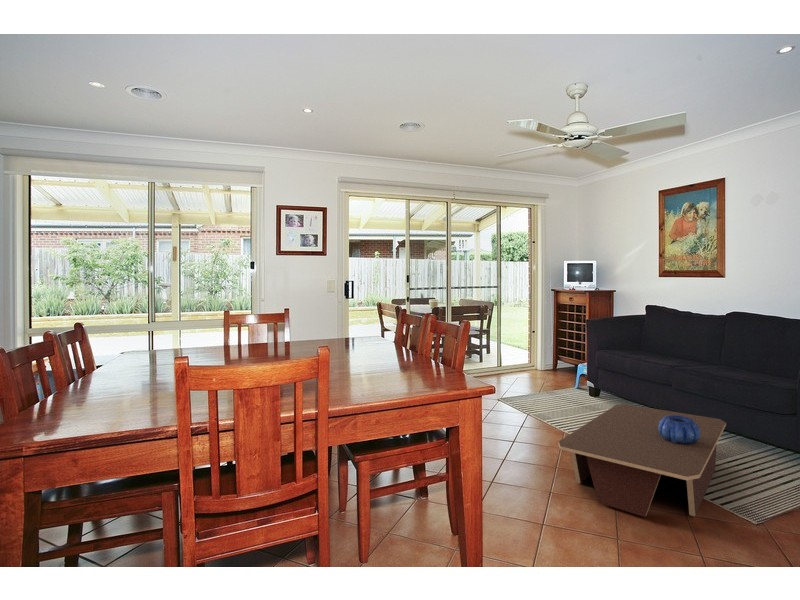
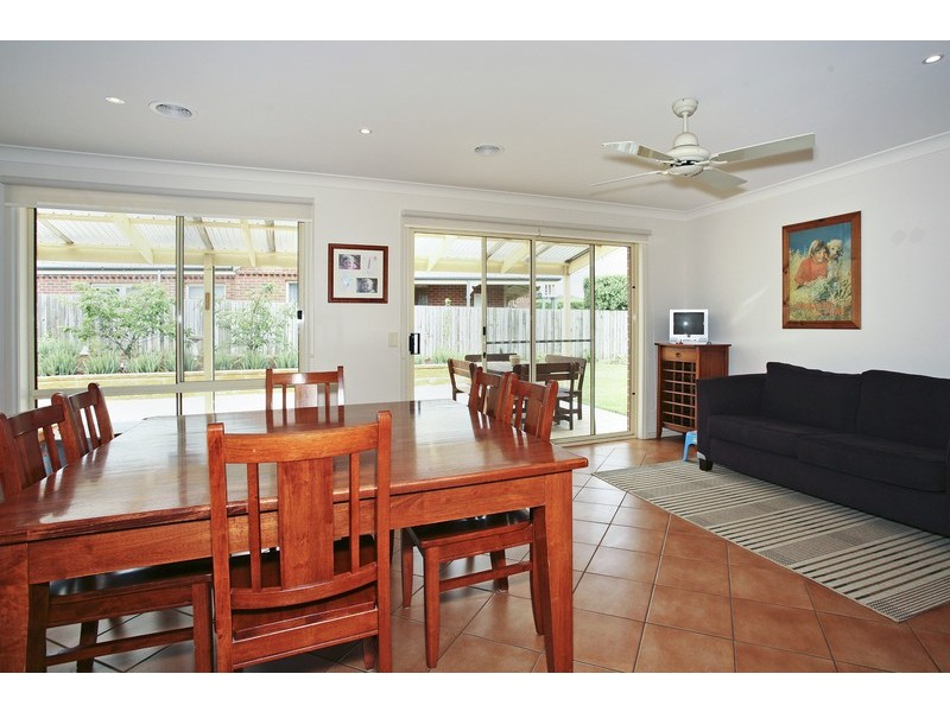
- coffee table (647, 453)
- decorative bowl (678, 428)
